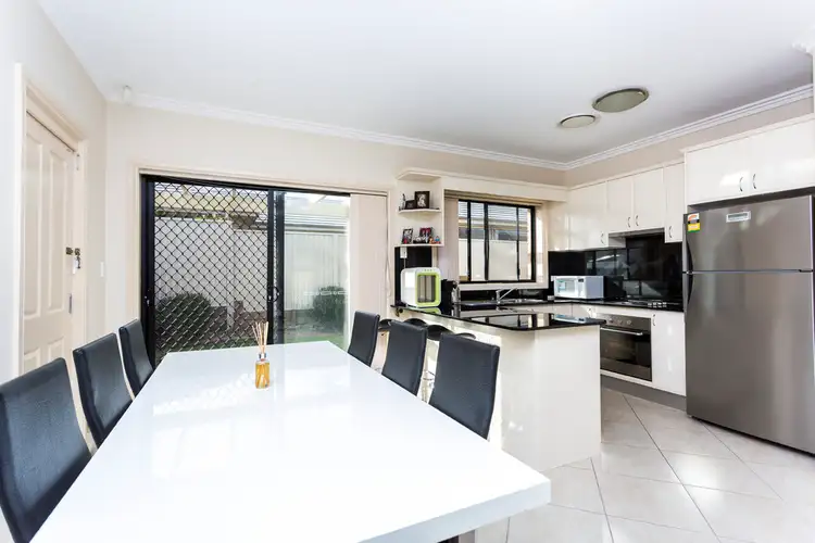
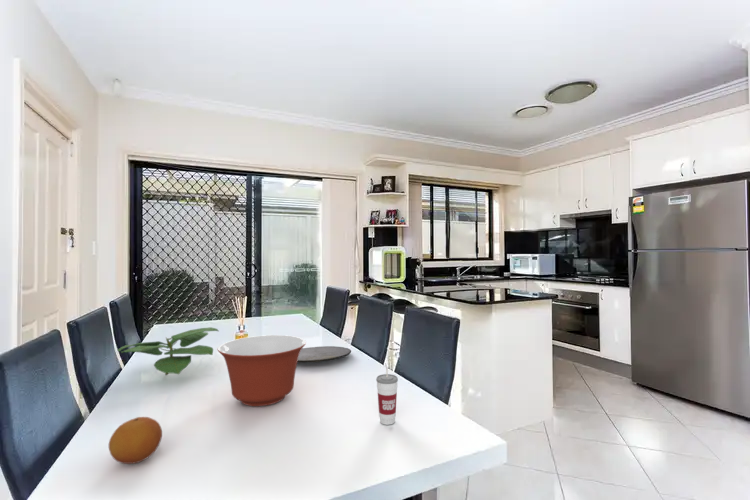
+ fruit (136, 438)
+ cup (387, 391)
+ mixing bowl (263, 370)
+ plant (171, 352)
+ plate (317, 353)
